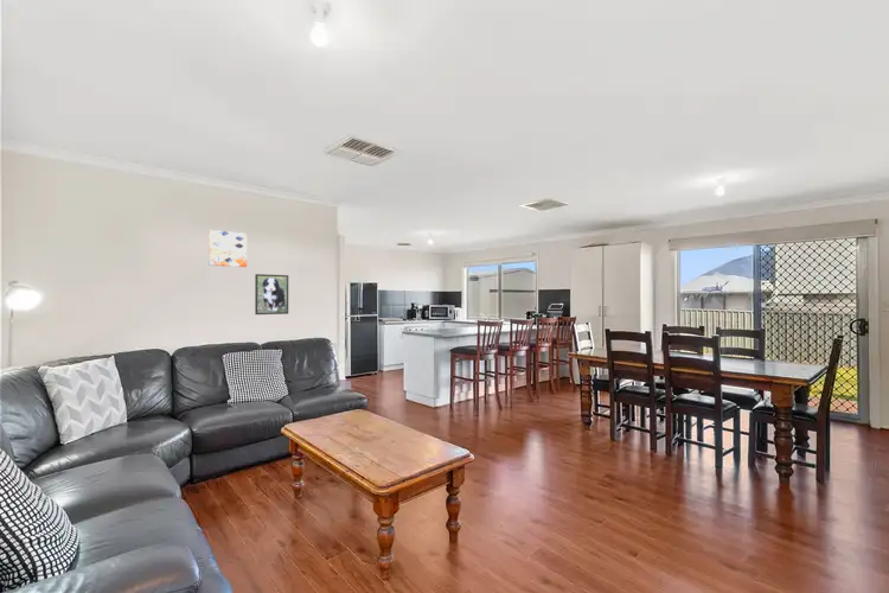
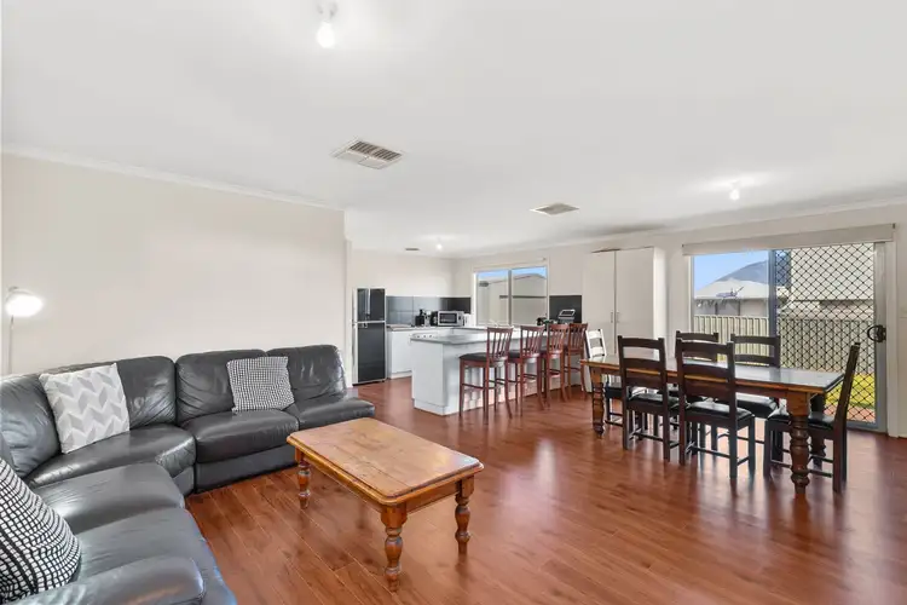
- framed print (271, 294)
- wall art (228, 249)
